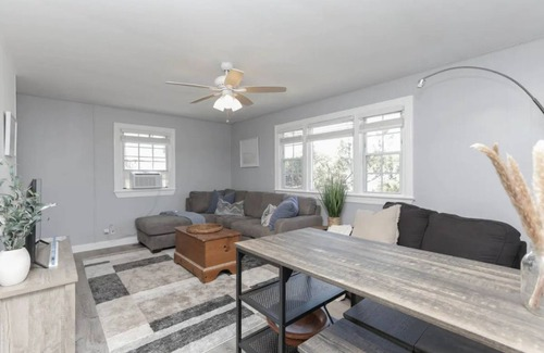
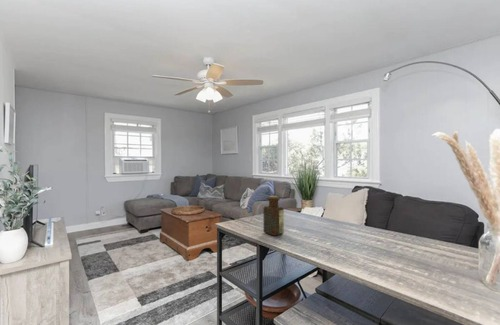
+ bottle (273, 214)
